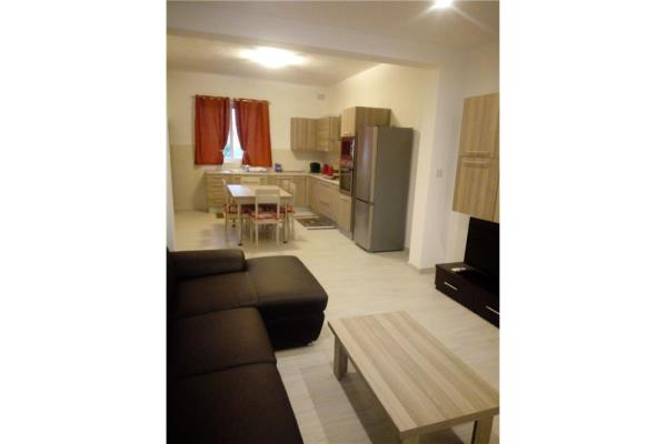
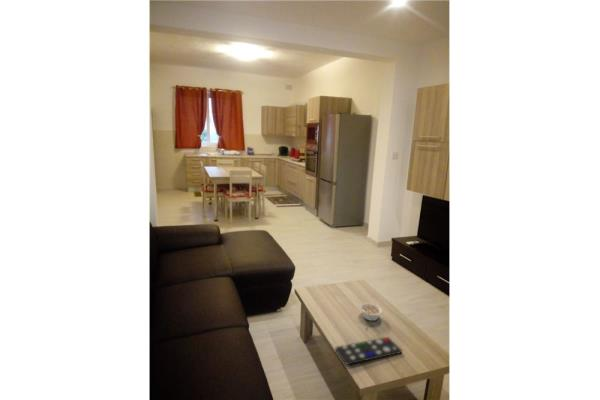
+ remote control (368, 349)
+ legume (370, 312)
